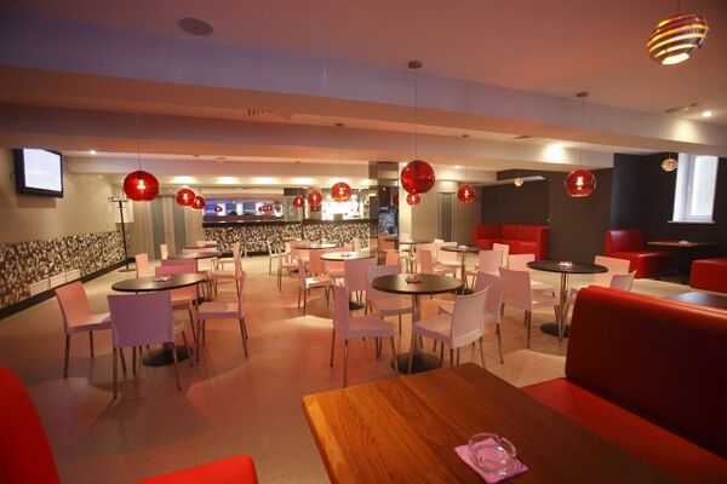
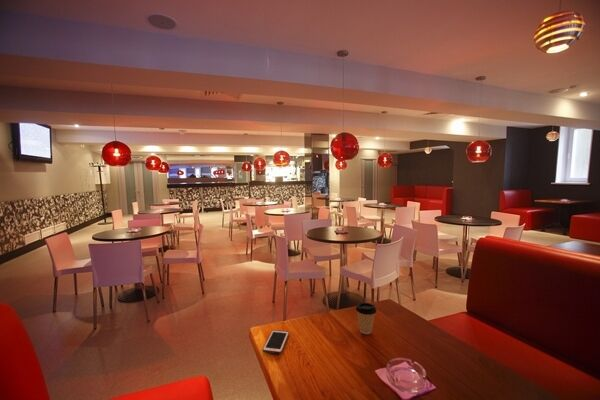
+ cell phone (276, 341)
+ coffee cup (365, 318)
